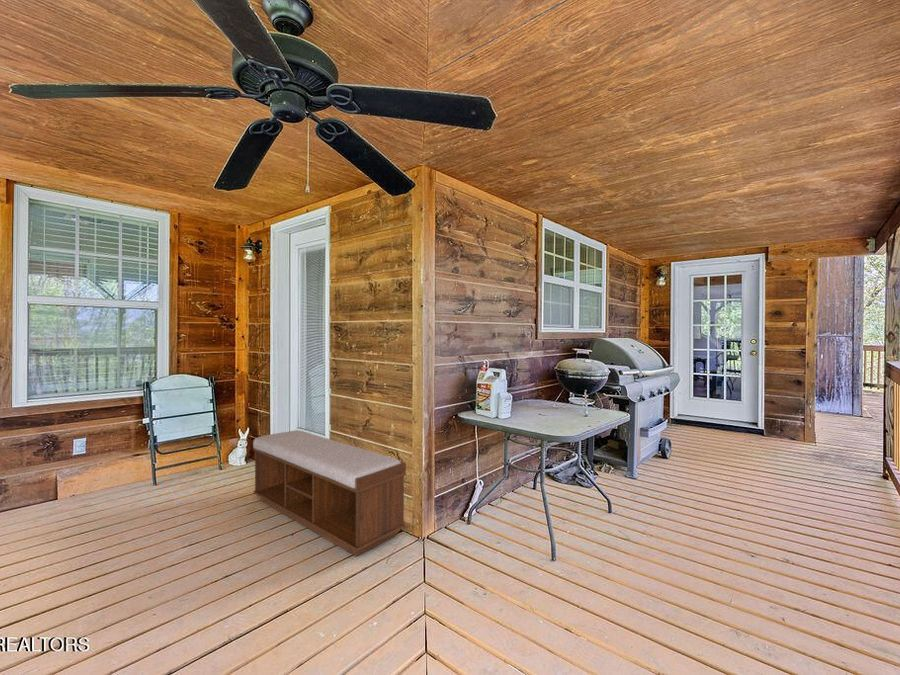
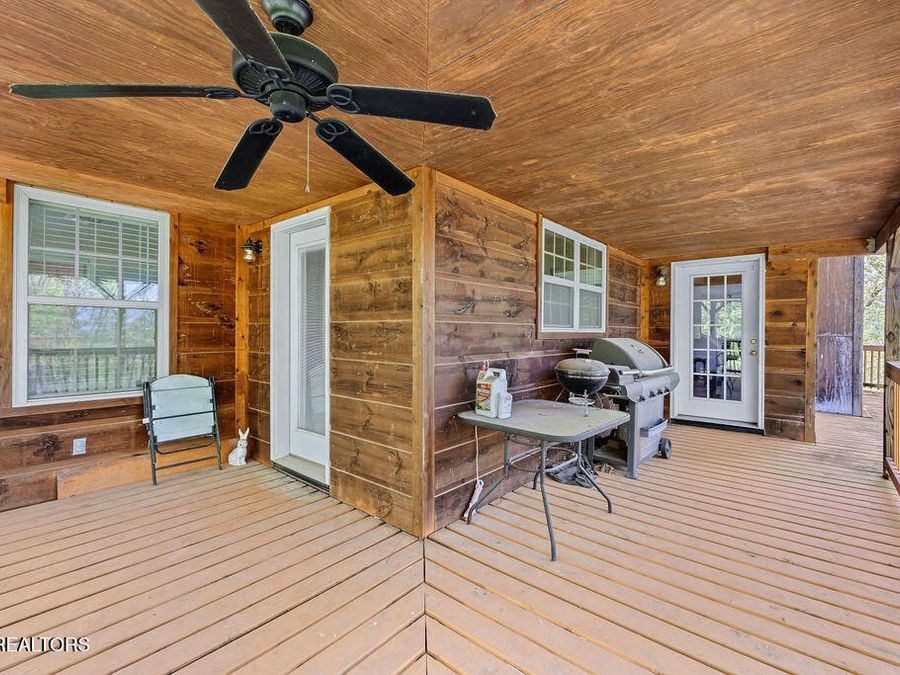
- bench (321, 481)
